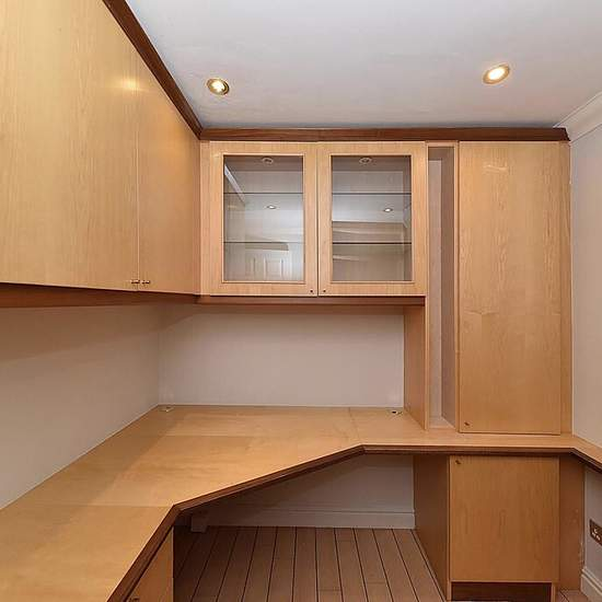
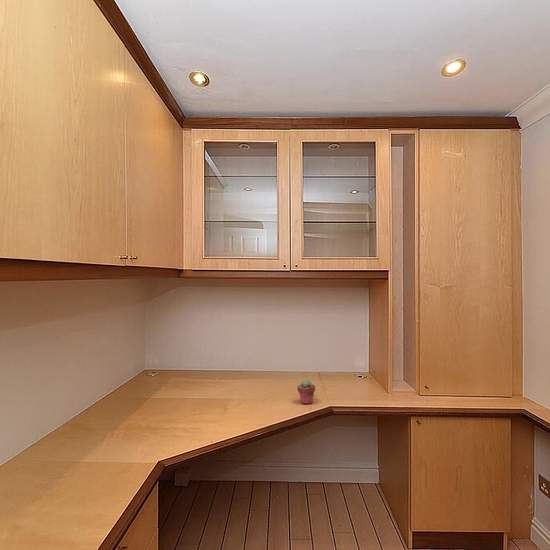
+ potted succulent (306, 390)
